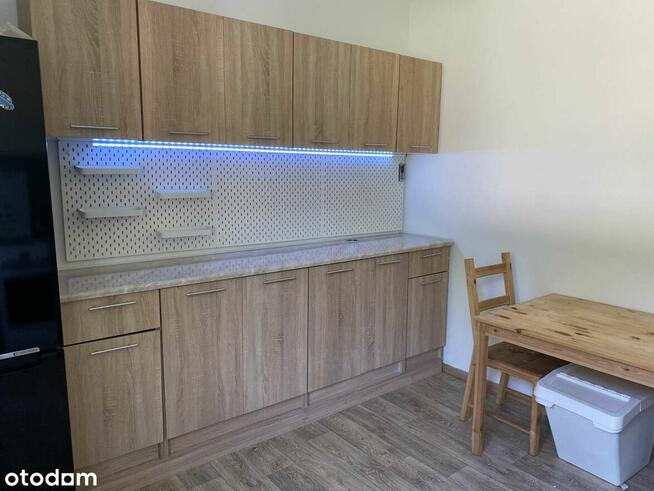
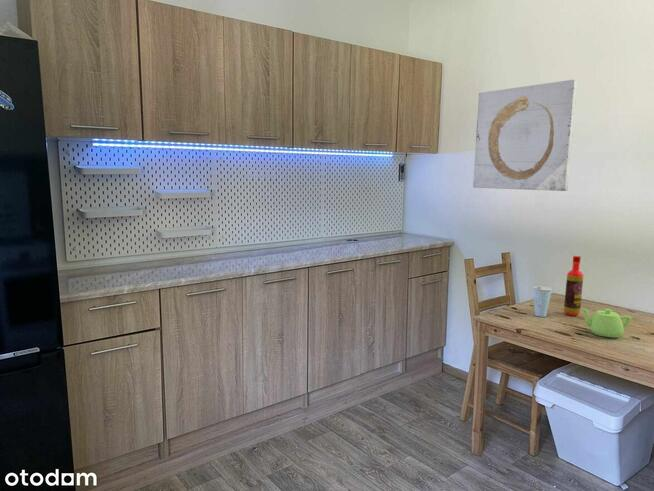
+ wall art (520, 138)
+ teapot (604, 321)
+ bottle (574, 285)
+ cup (541, 300)
